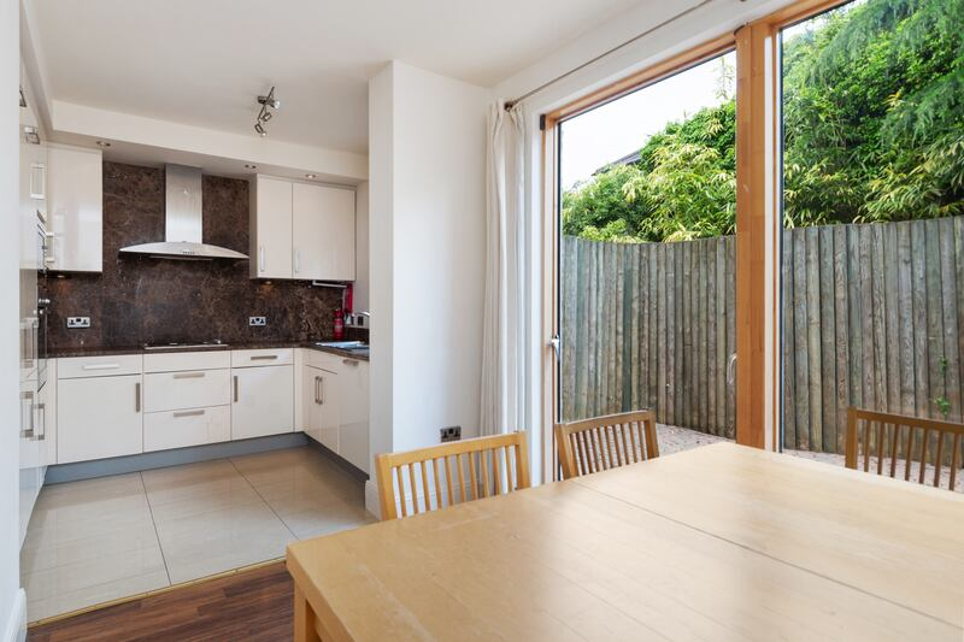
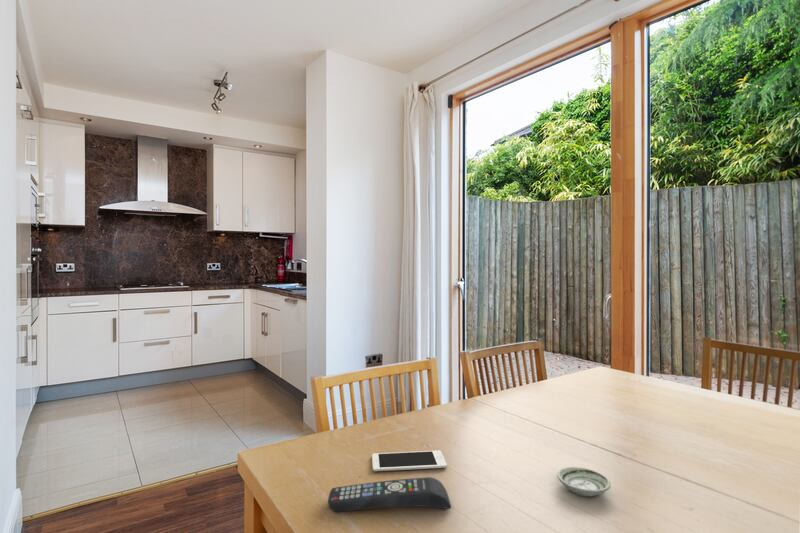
+ saucer (583, 483)
+ cell phone (408, 460)
+ remote control (389, 495)
